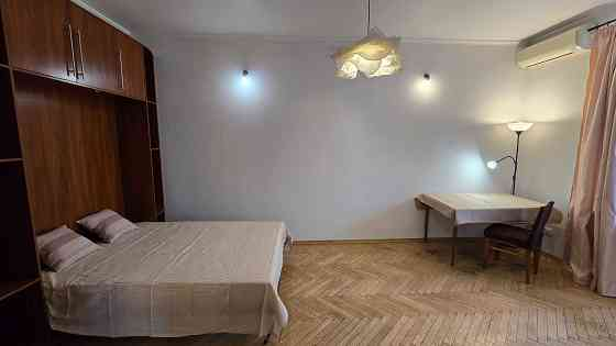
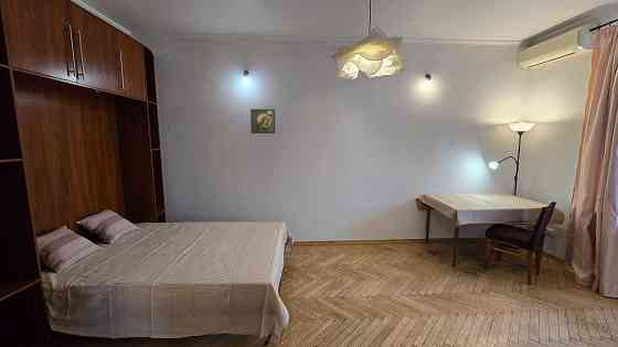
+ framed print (263, 121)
